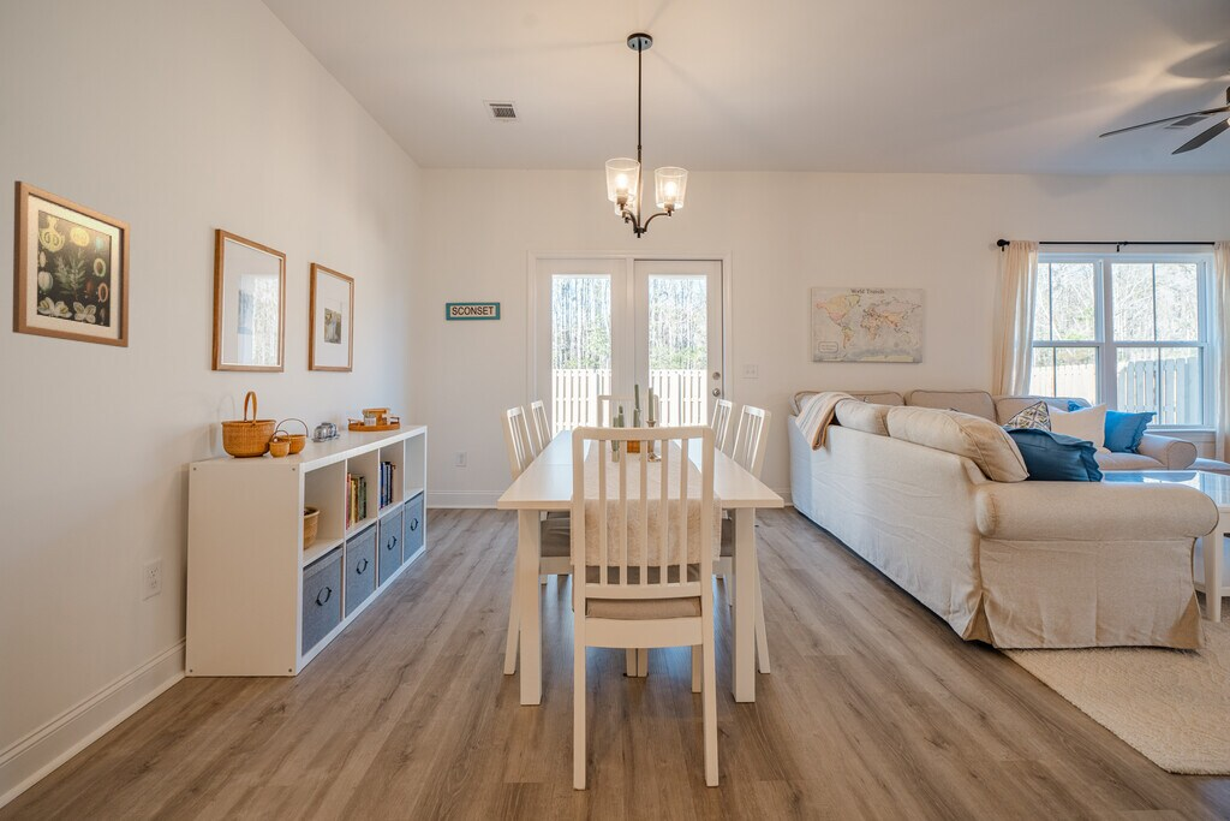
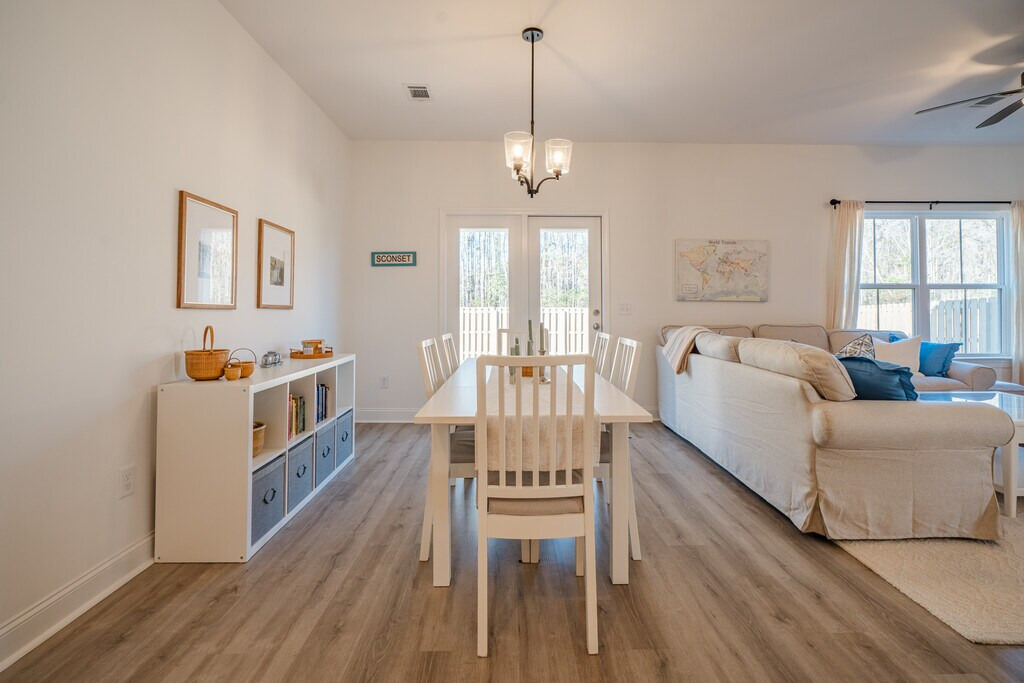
- wall art (77, 272)
